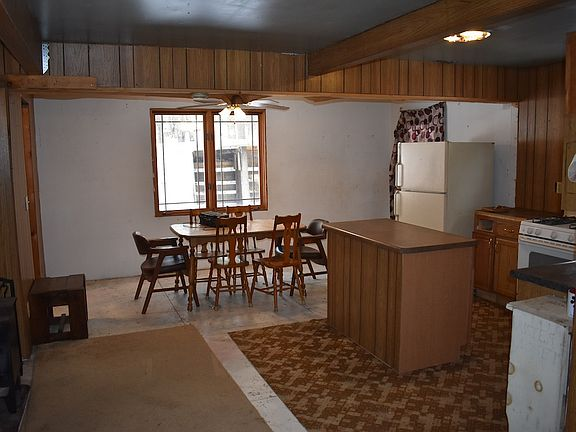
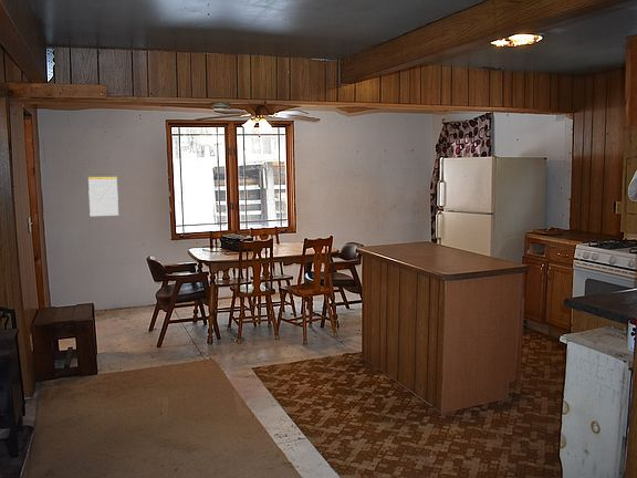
+ calendar (103, 191)
